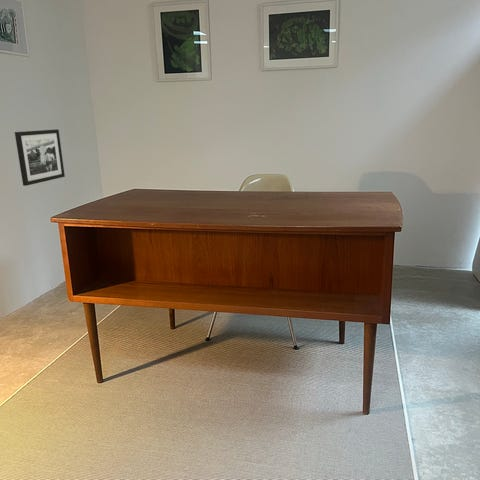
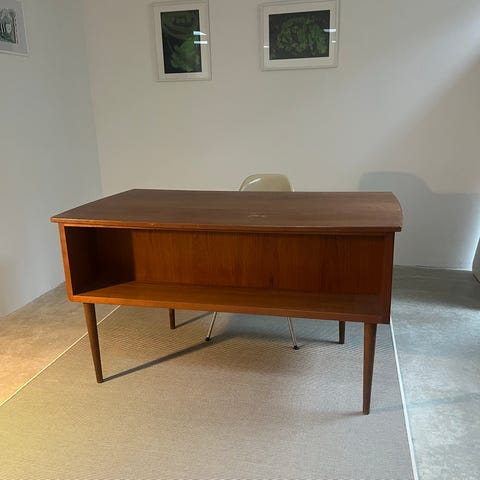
- picture frame (41, 156)
